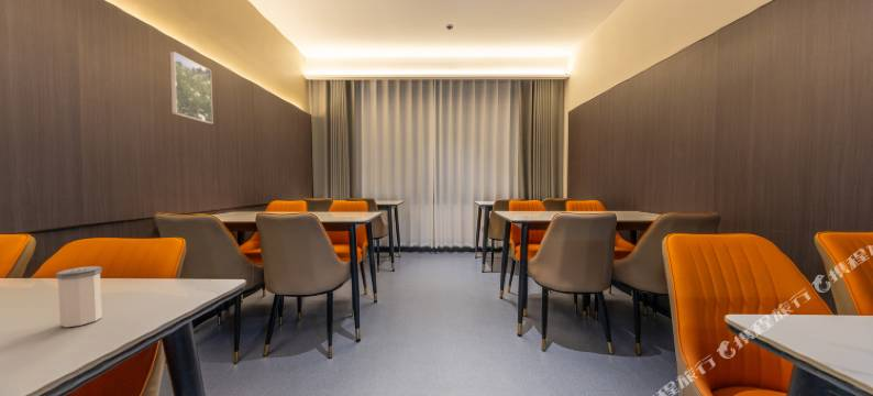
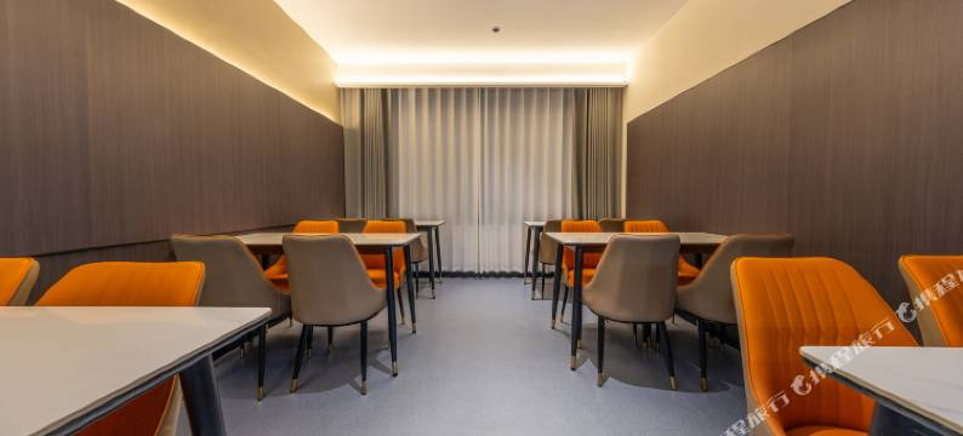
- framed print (192, 90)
- salt shaker (80, 295)
